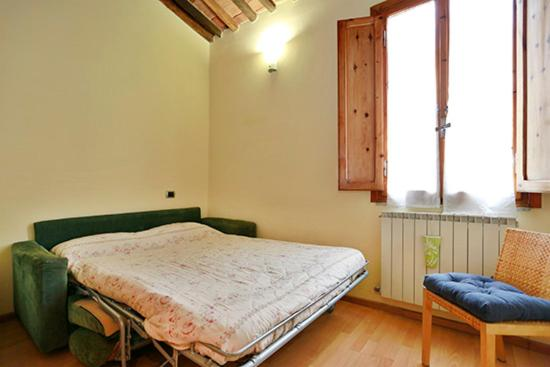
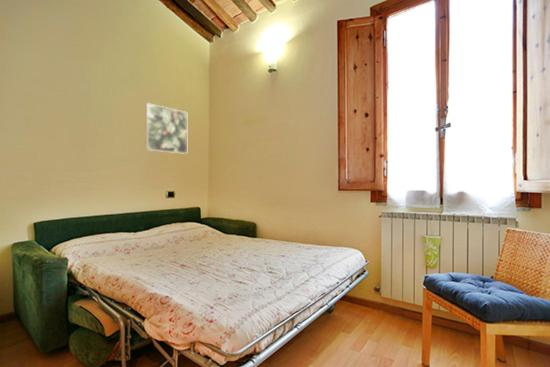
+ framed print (167, 130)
